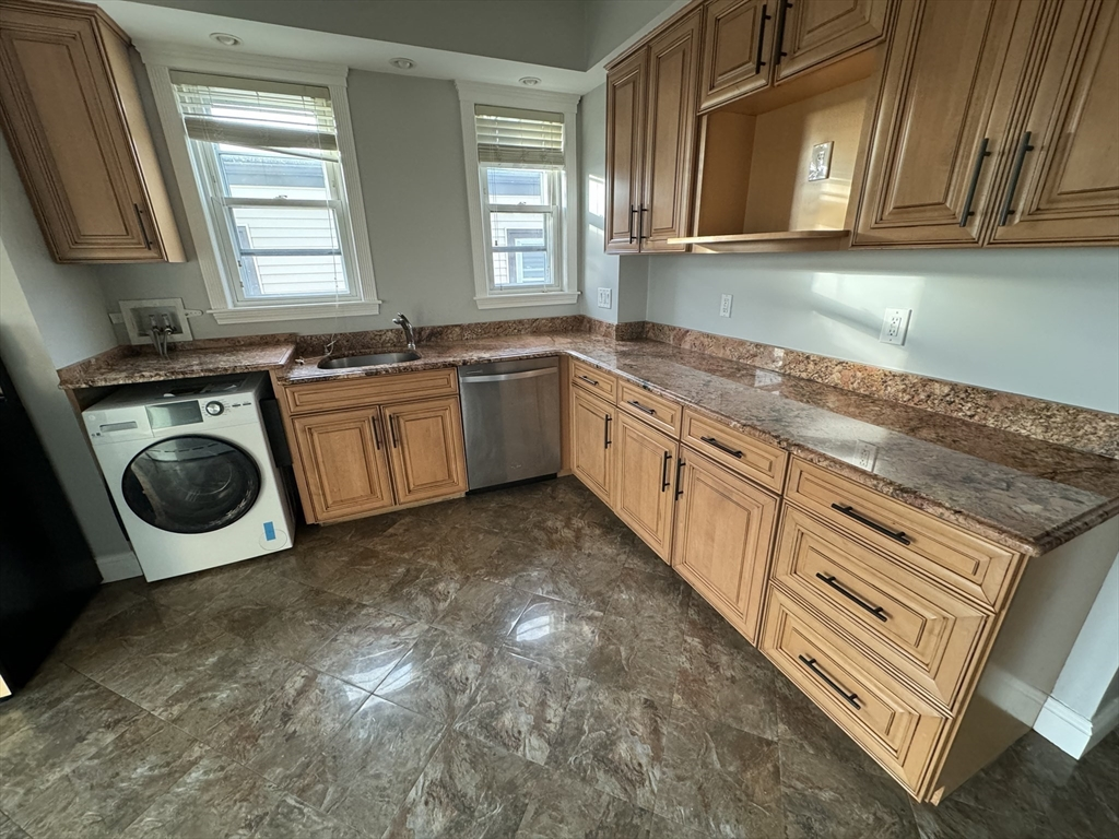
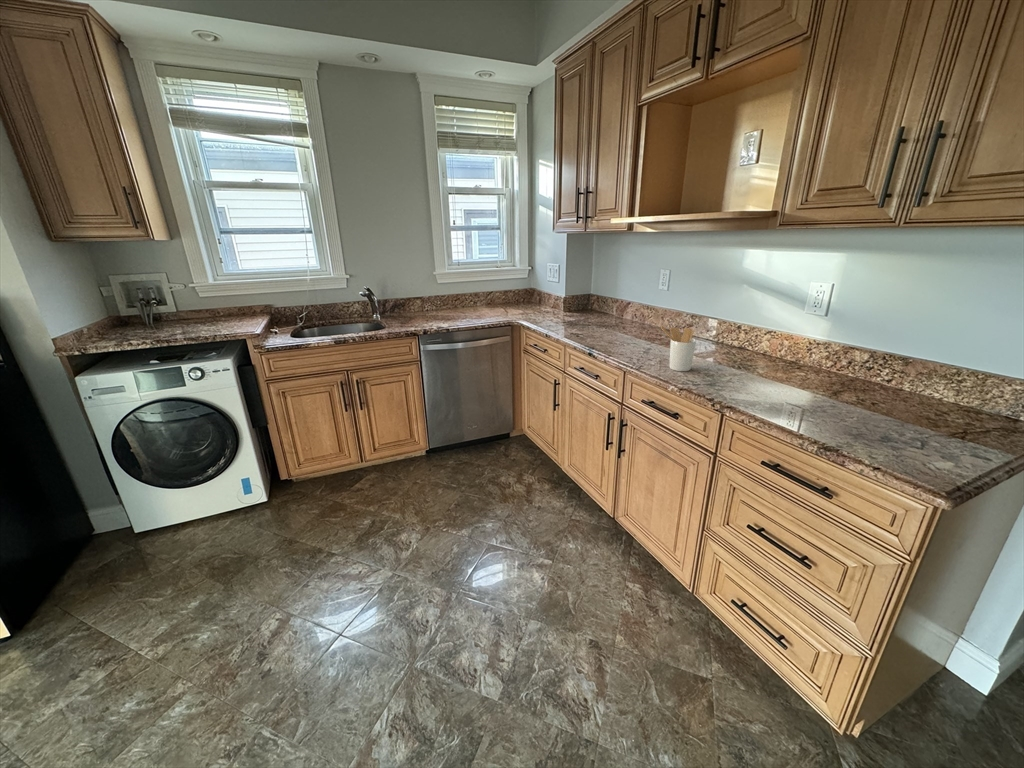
+ utensil holder (676, 347)
